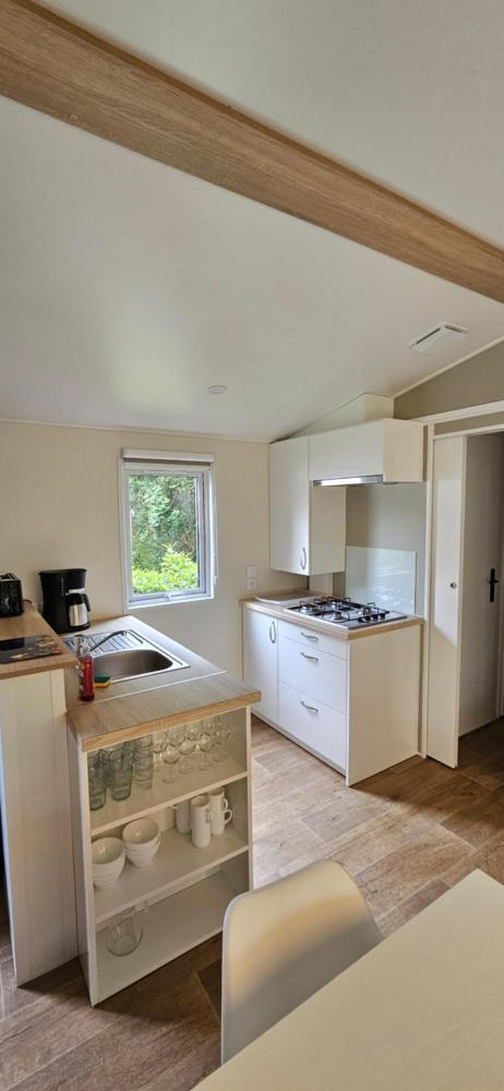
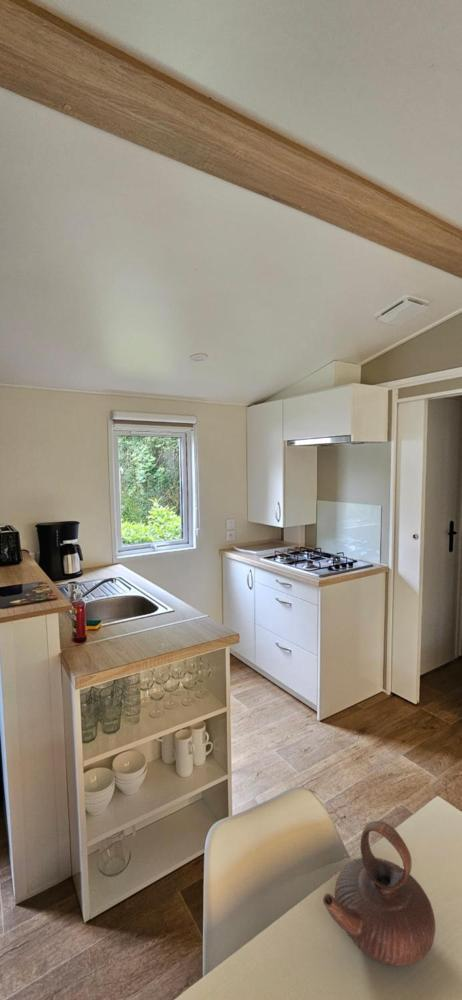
+ teapot (374, 890)
